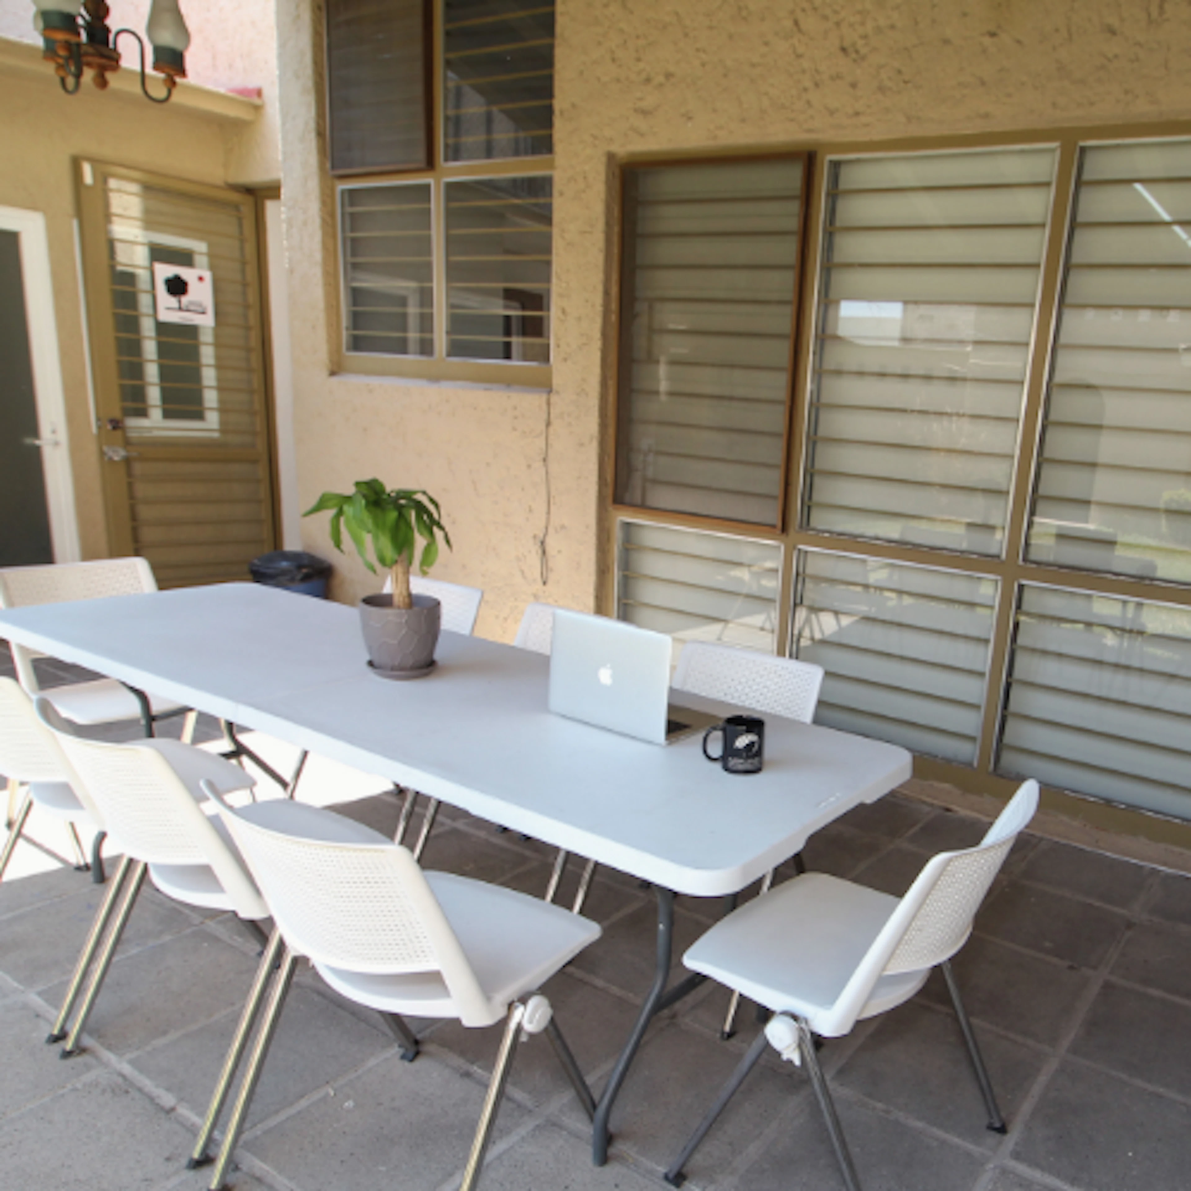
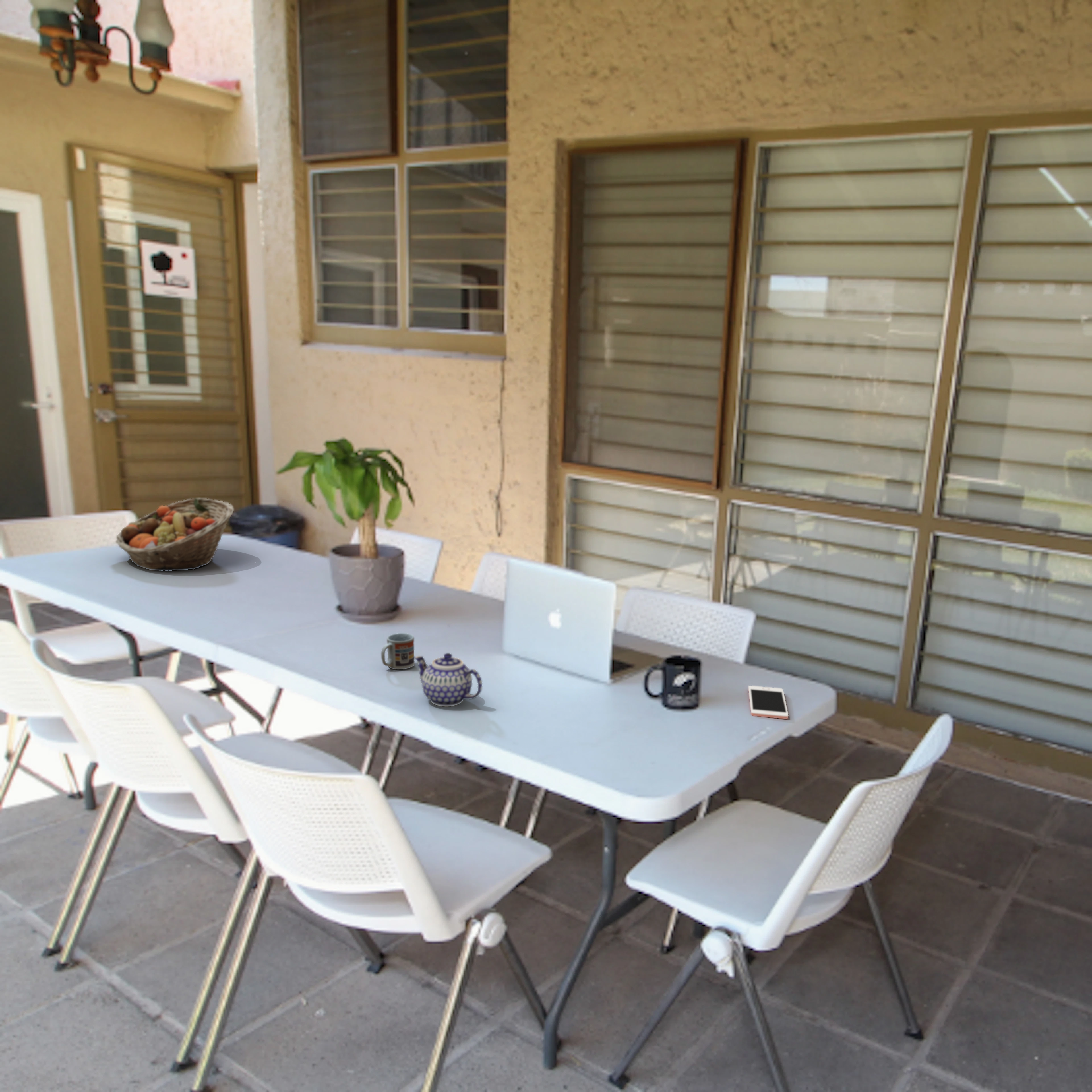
+ cell phone (768, 702)
+ cup (397, 652)
+ teapot (447, 677)
+ fruit basket (177, 533)
